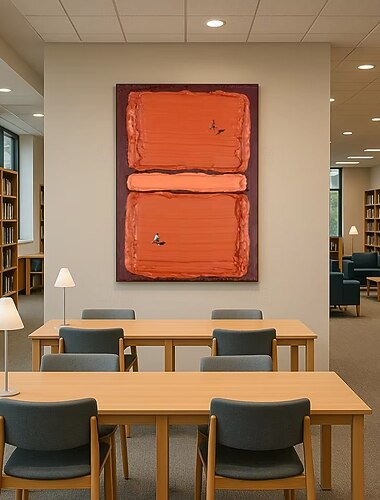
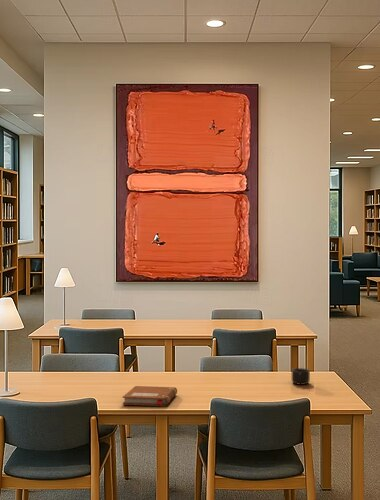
+ notebook (150, 396)
+ mug (300, 377)
